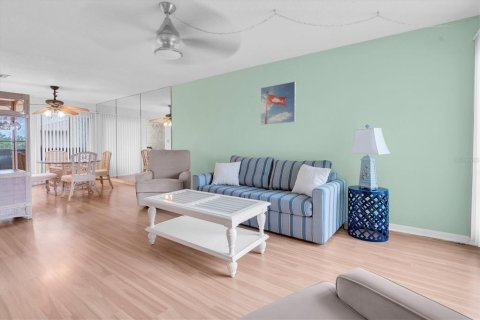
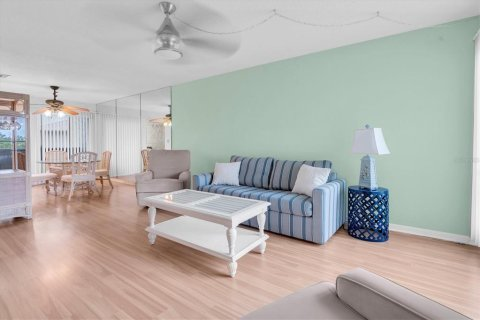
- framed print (277, 104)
